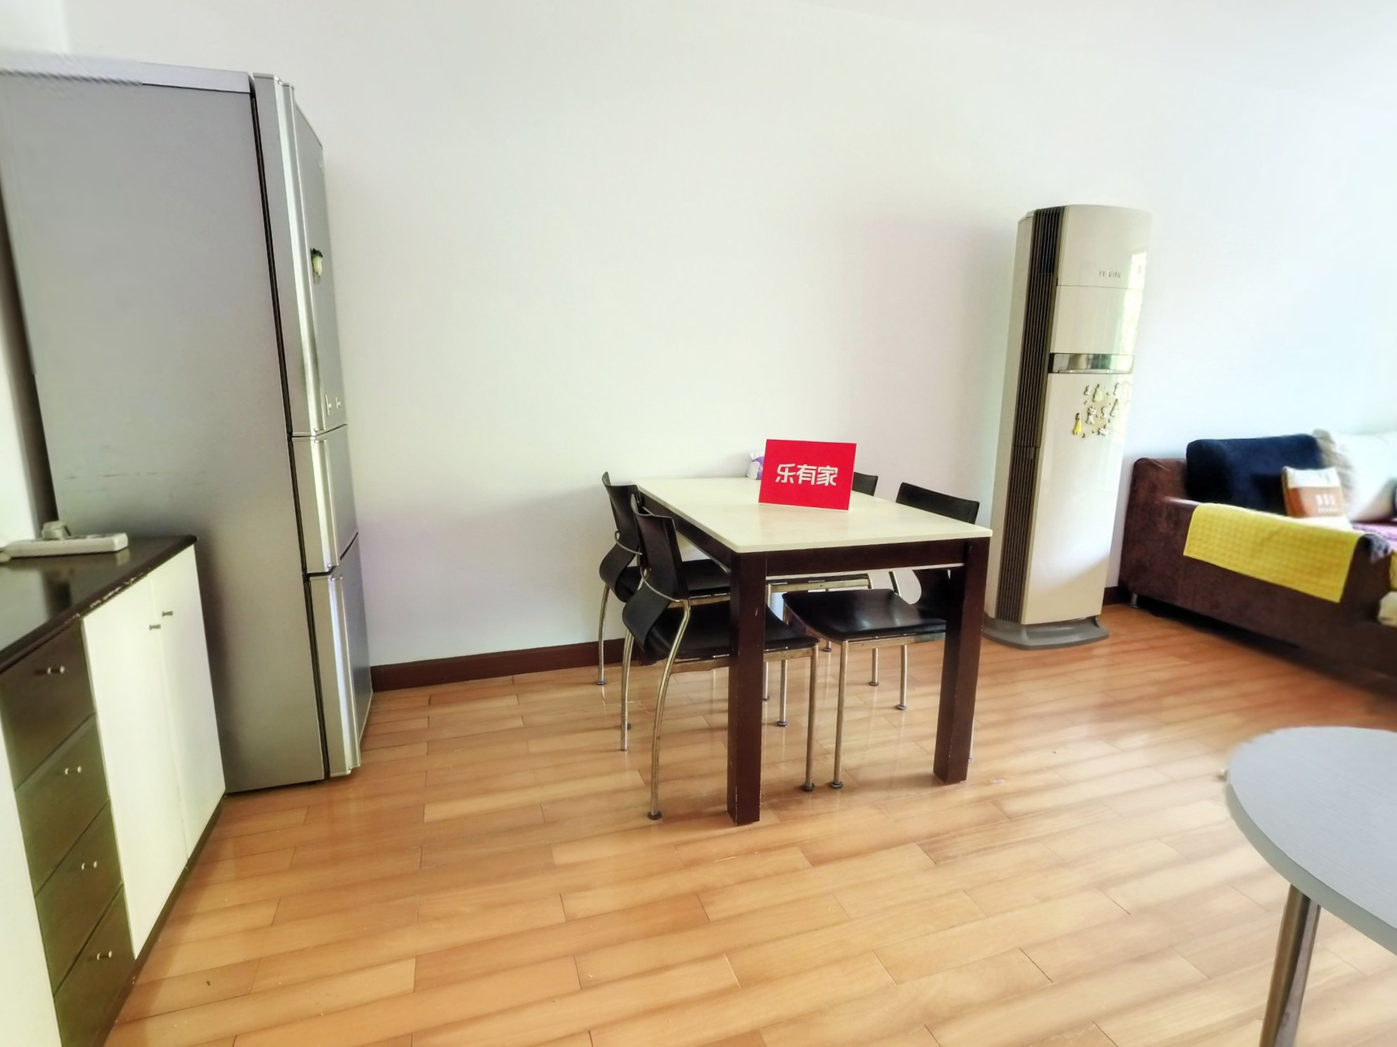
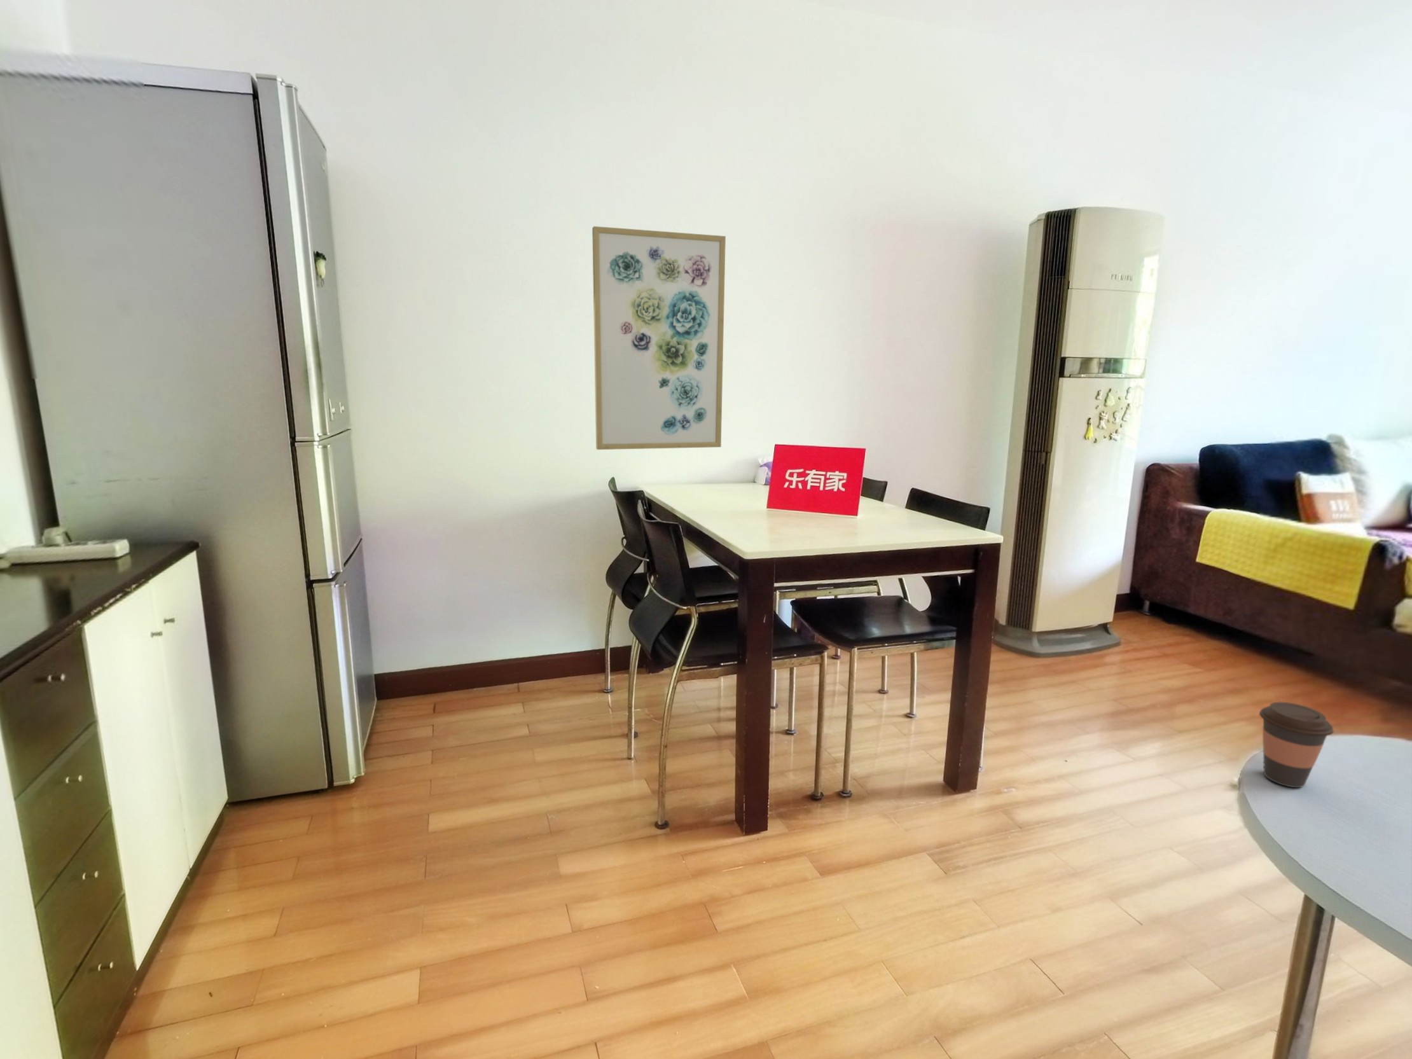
+ wall art (660, 344)
+ coffee cup (1291, 745)
